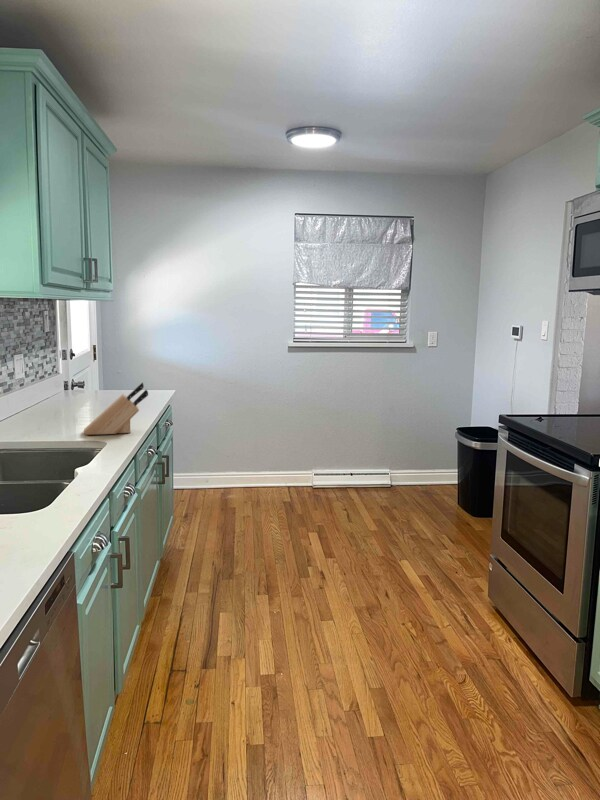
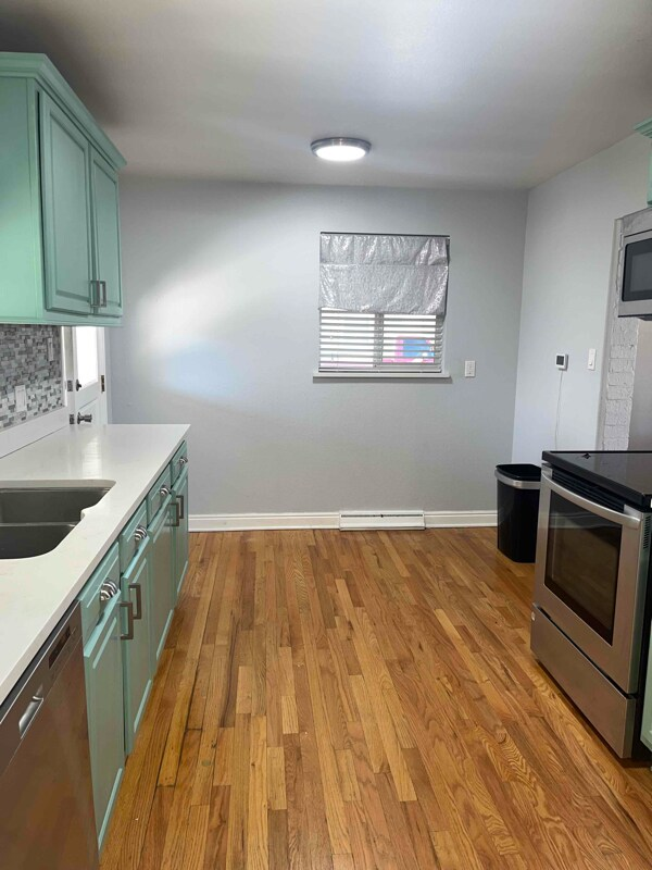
- knife block (116, 407)
